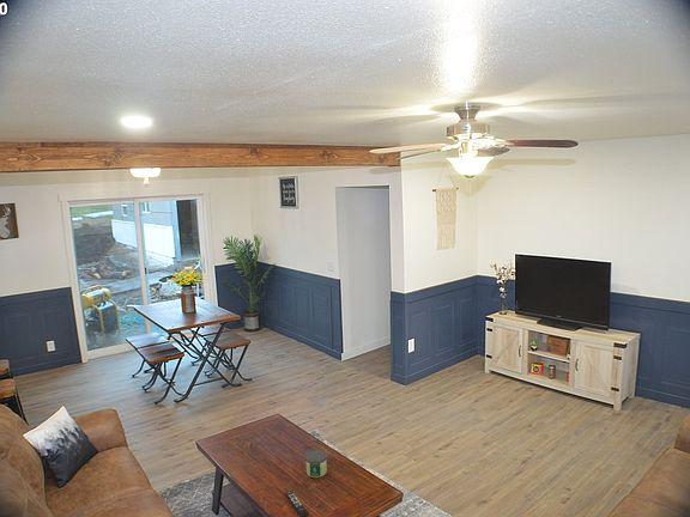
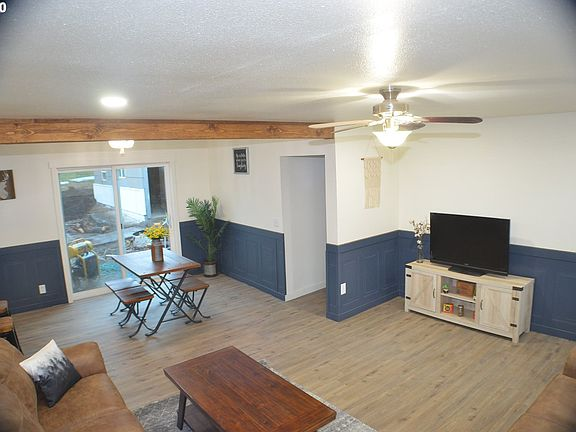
- candle (316, 464)
- remote control (296, 503)
